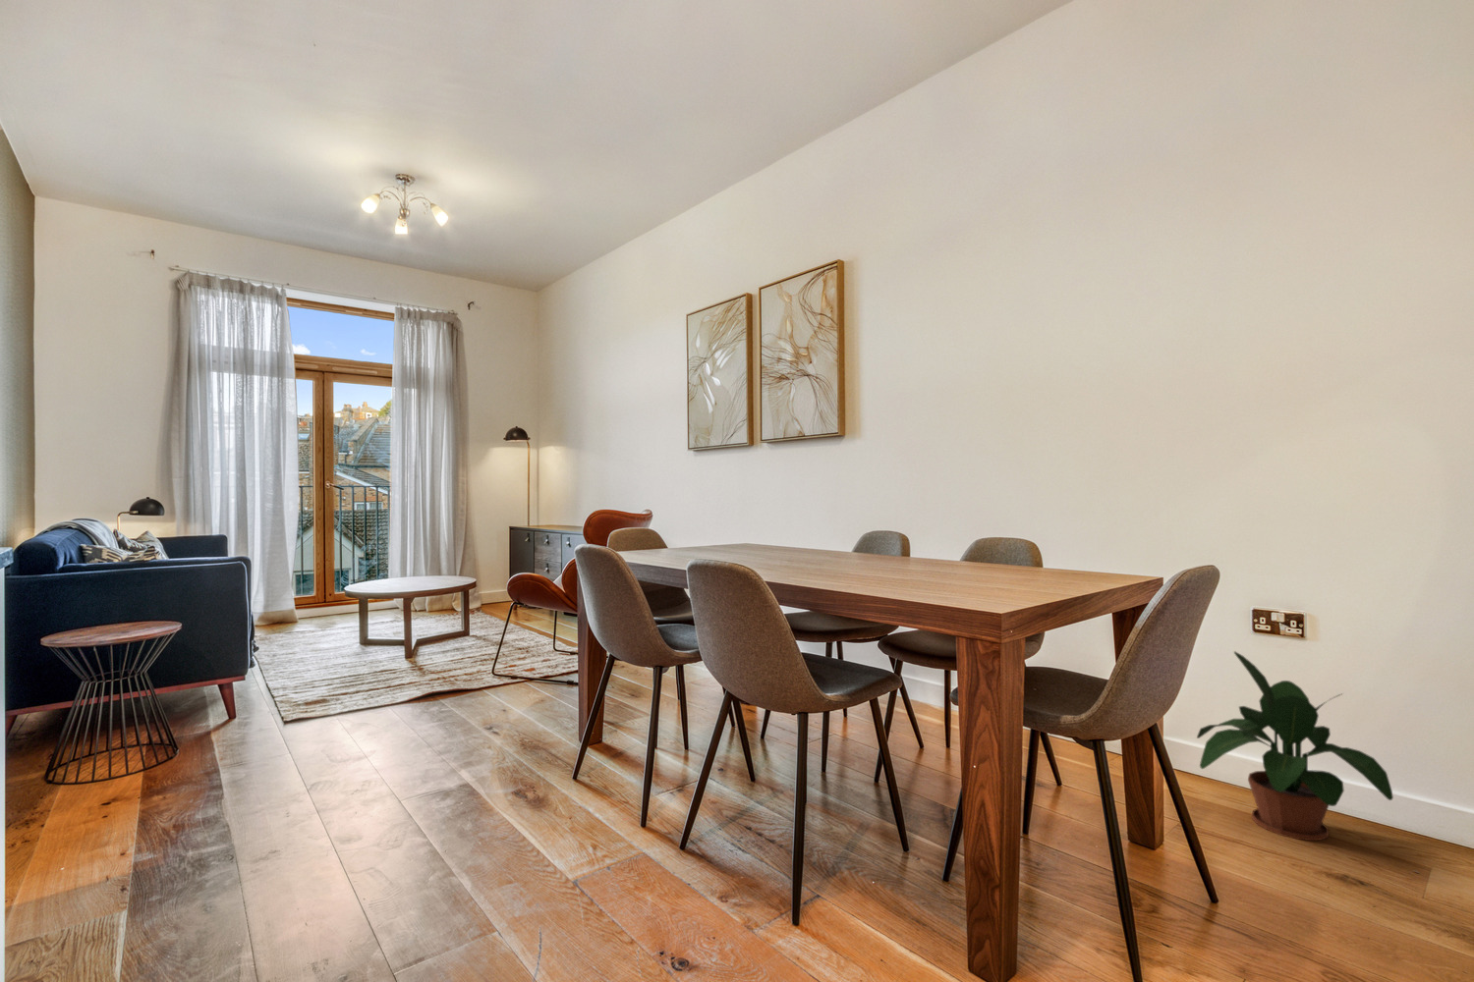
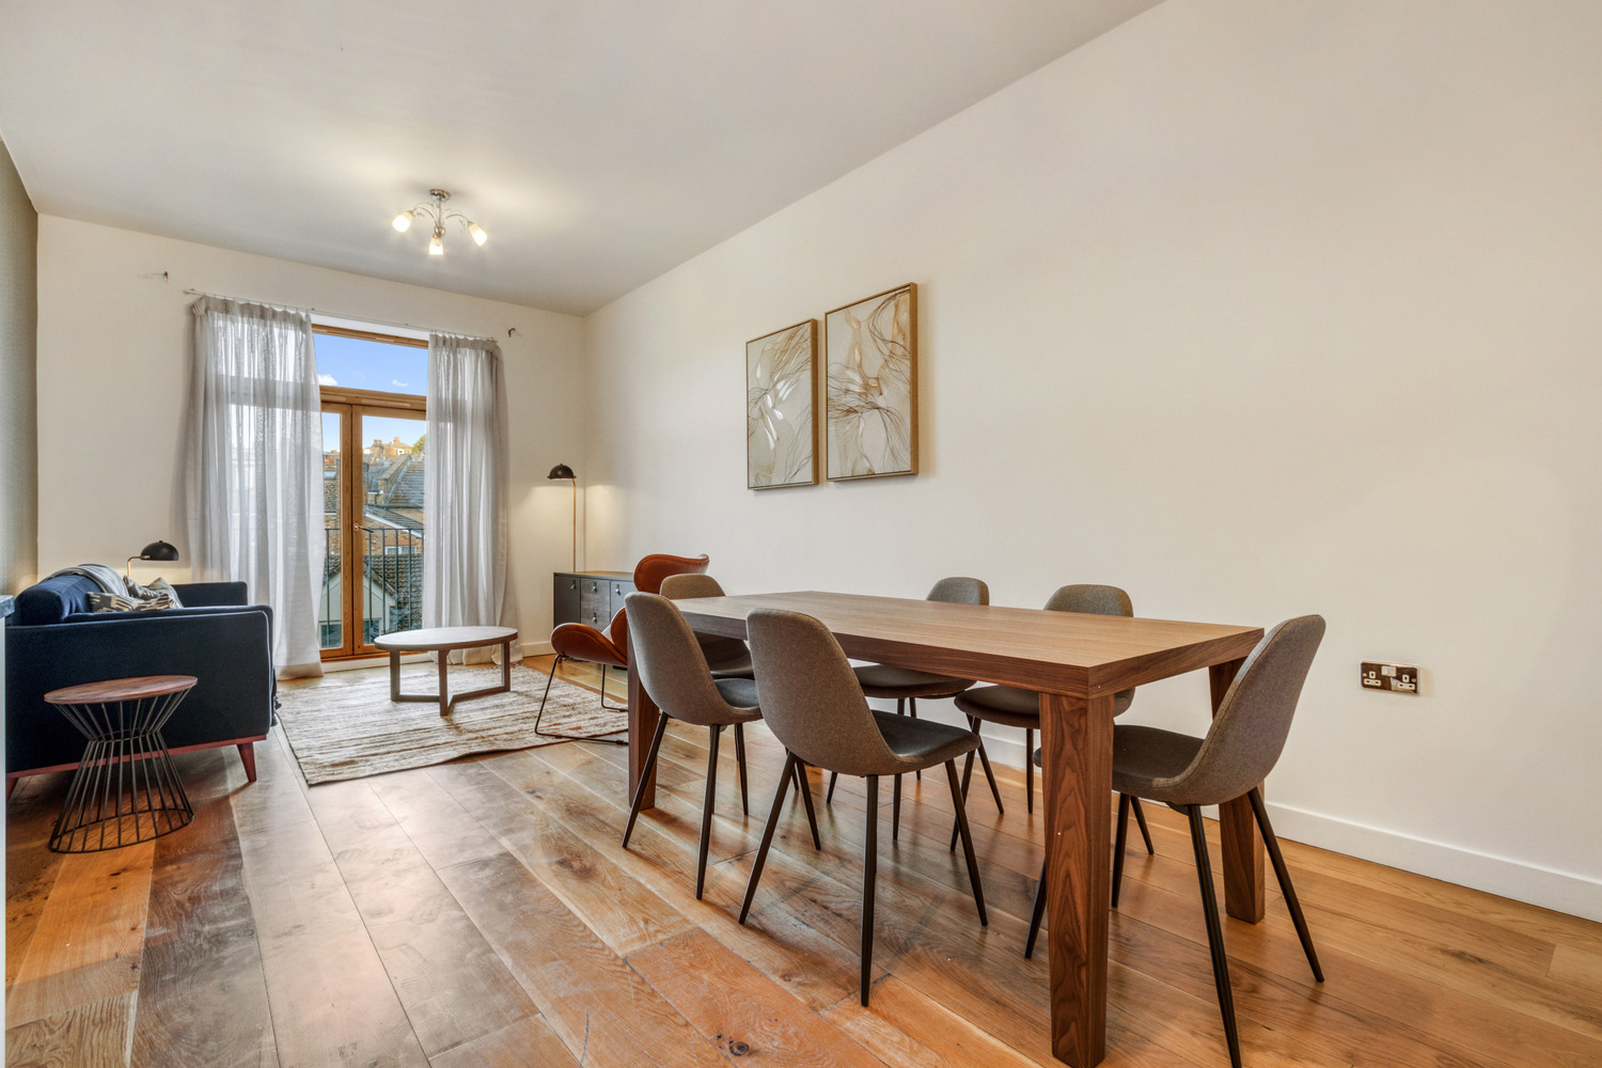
- potted plant (1288, 740)
